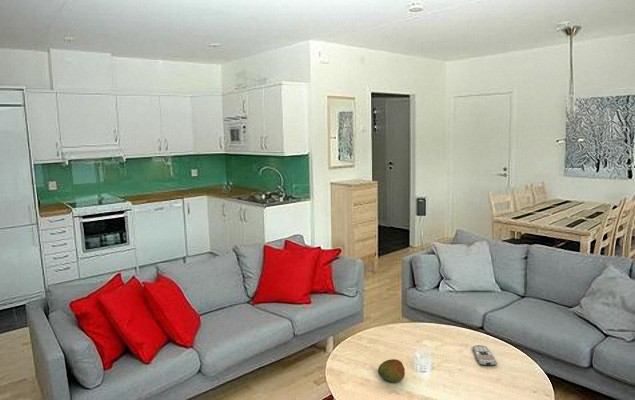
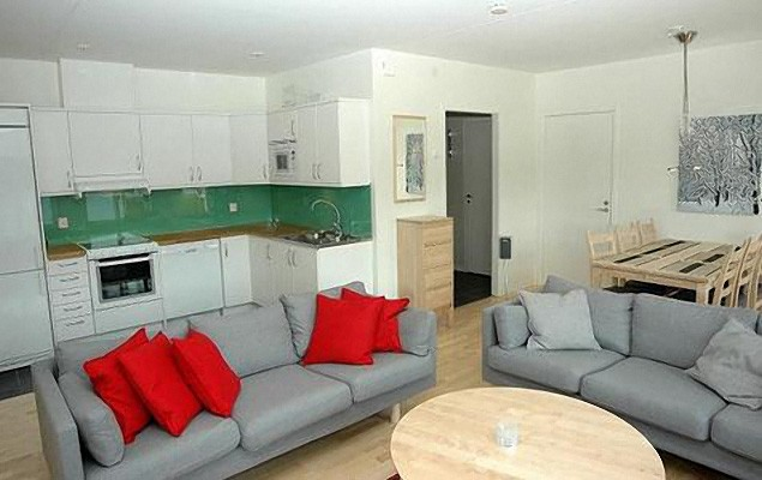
- fruit (391, 370)
- remote control (483, 355)
